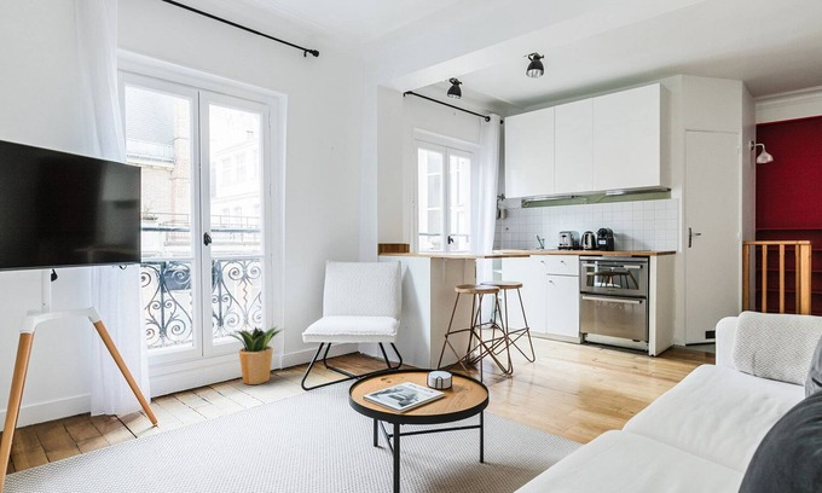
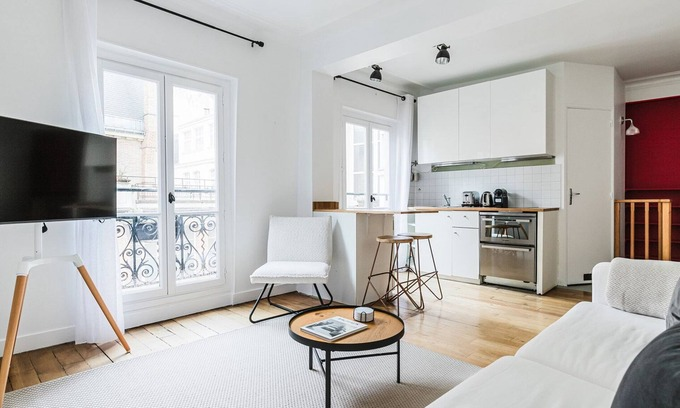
- potted plant (257, 353)
